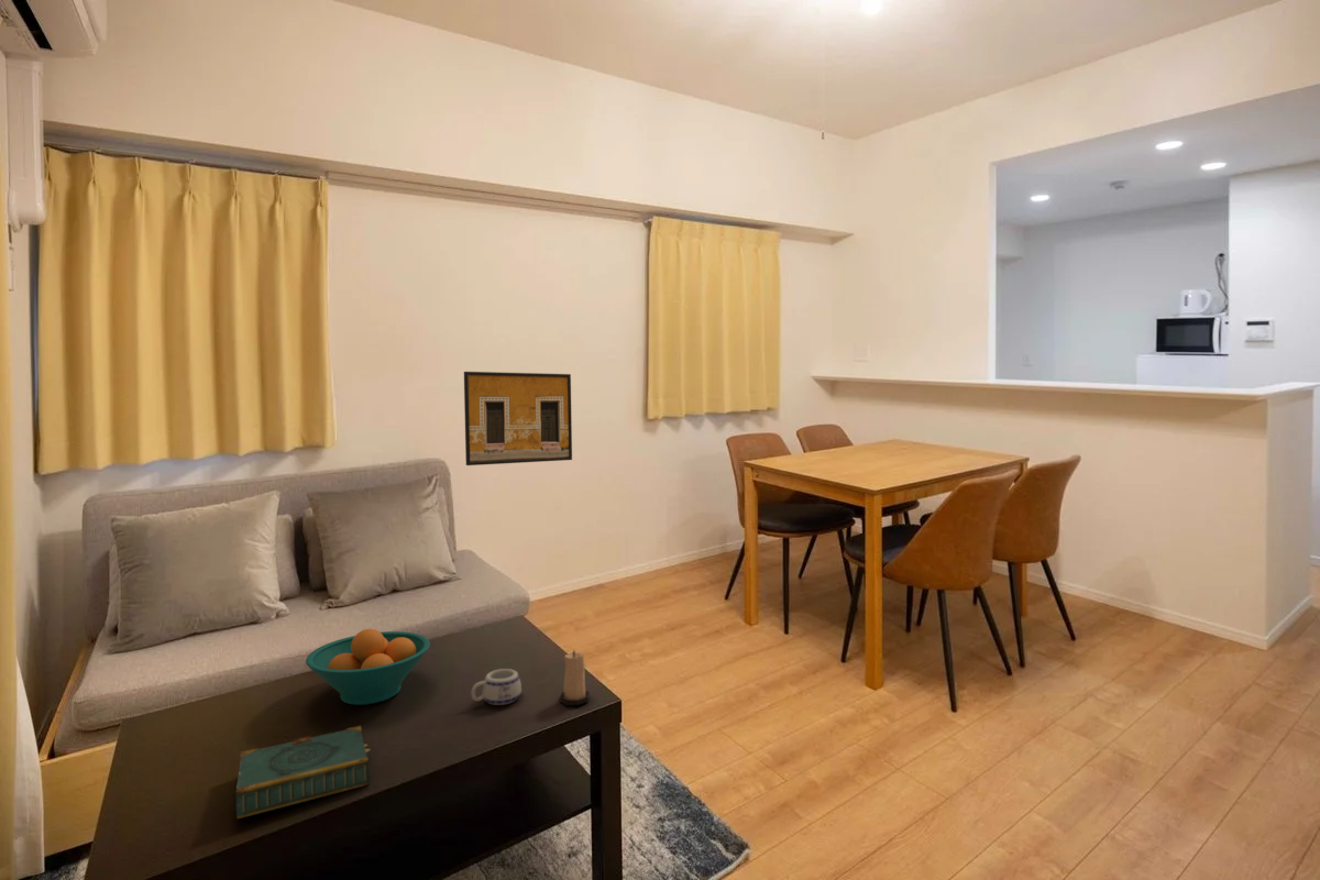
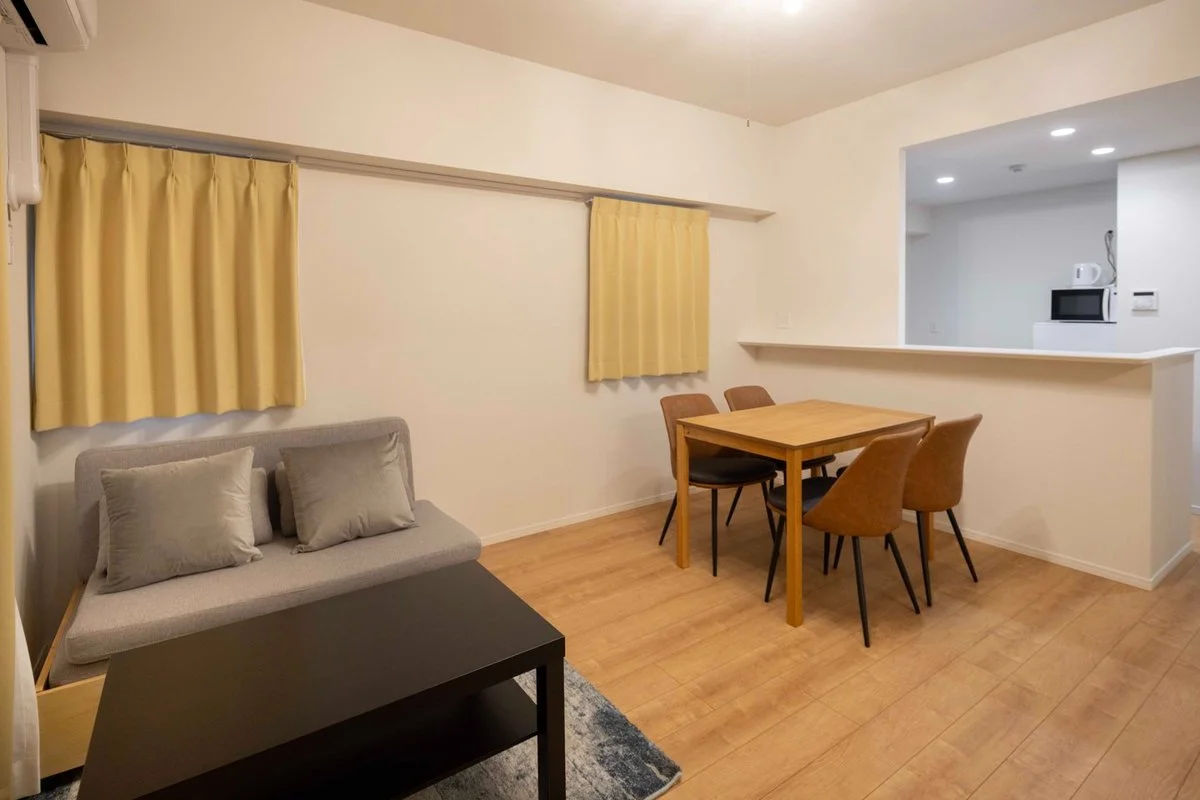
- candle (574, 674)
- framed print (520, 417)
- mug (496, 688)
- fruit bowl (370, 661)
- book (307, 767)
